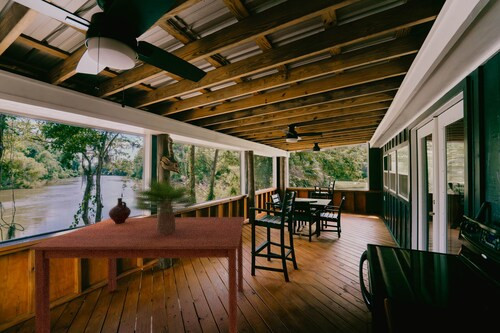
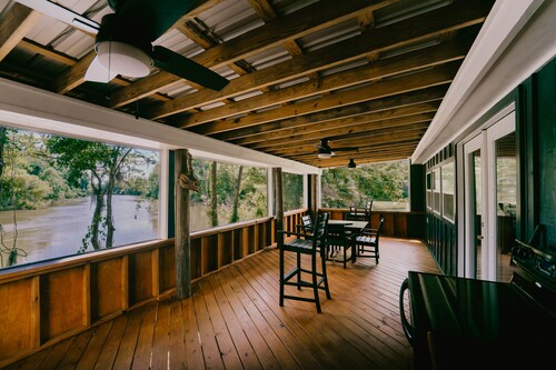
- potted plant (166, 203)
- ceramic jug (120, 210)
- dining table (160, 257)
